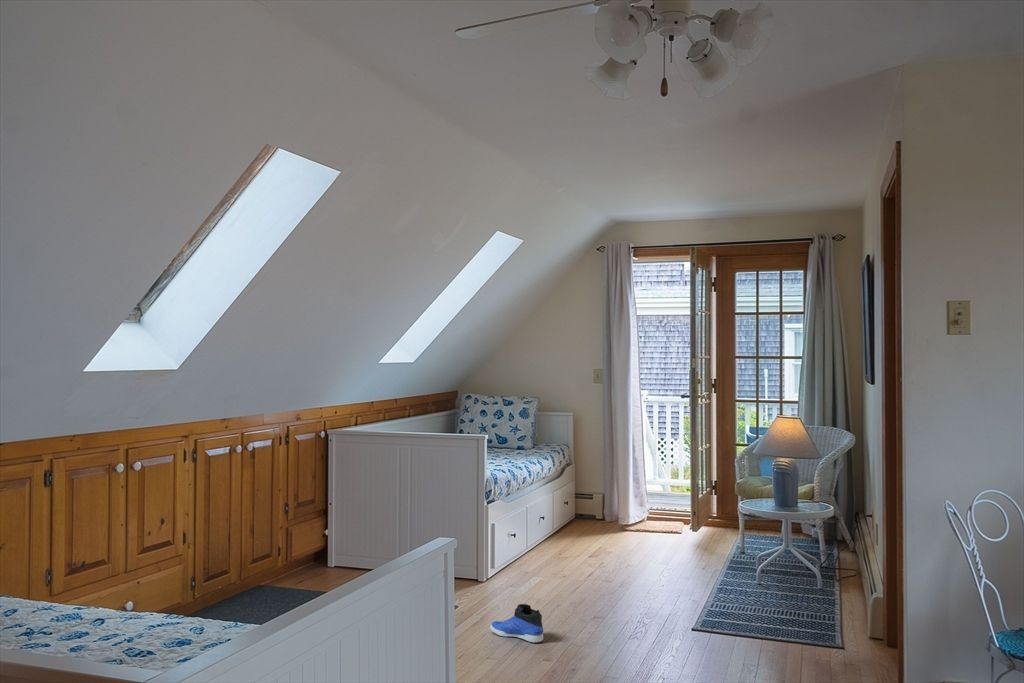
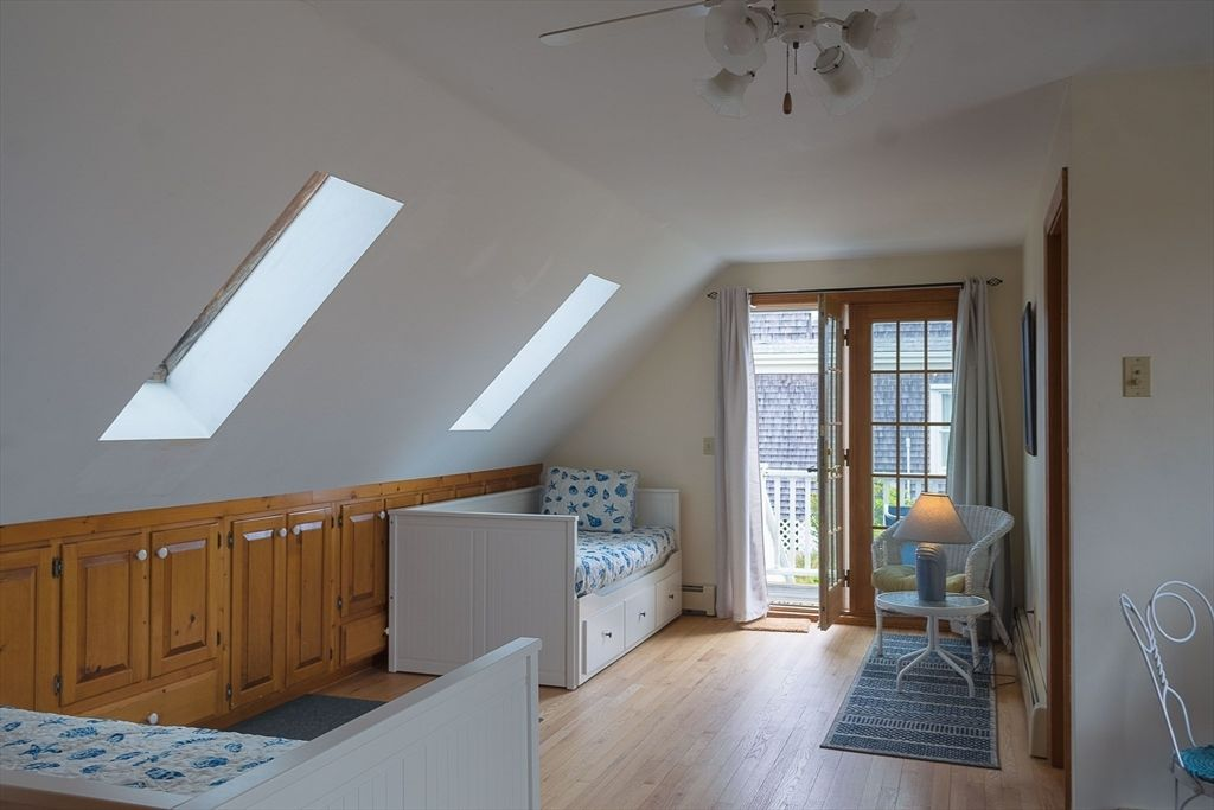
- sneaker (516, 619)
